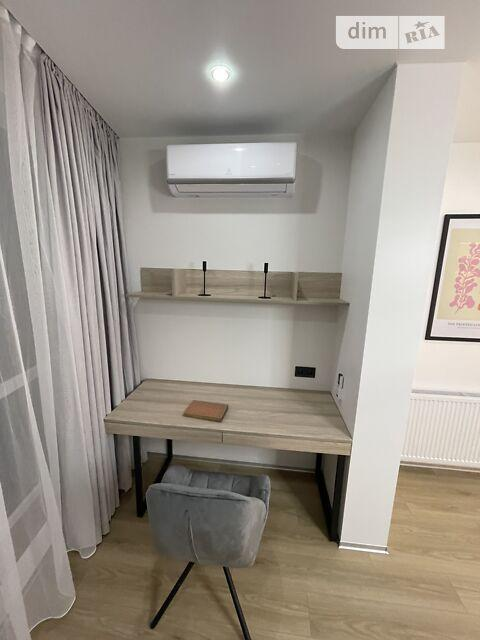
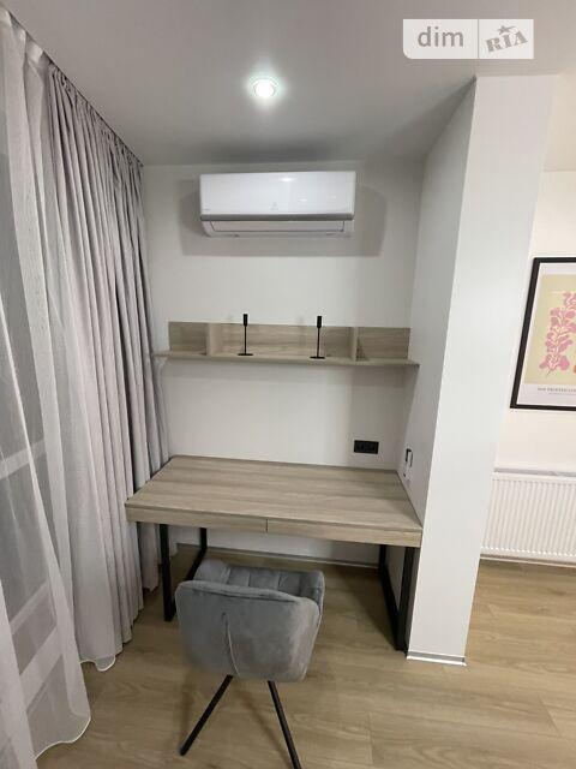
- notebook (206, 410)
